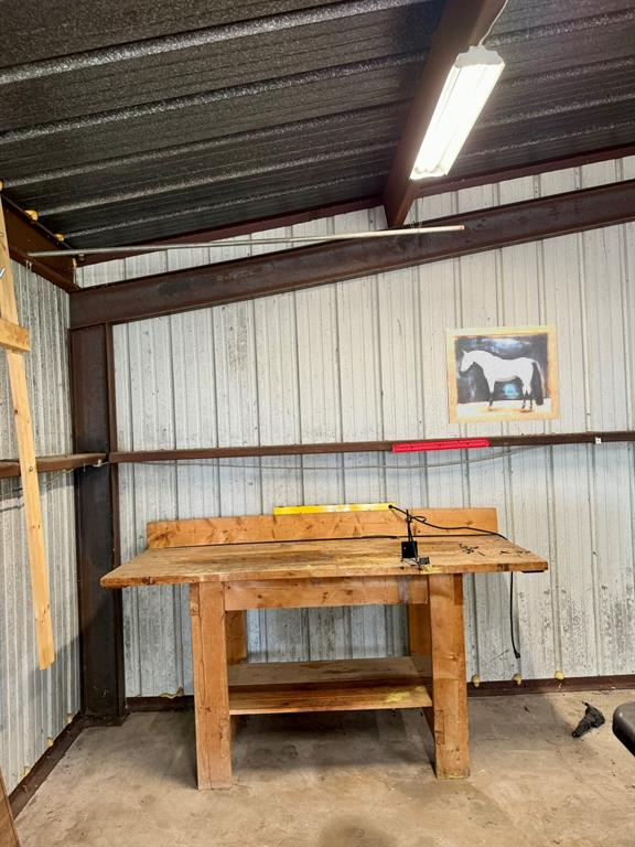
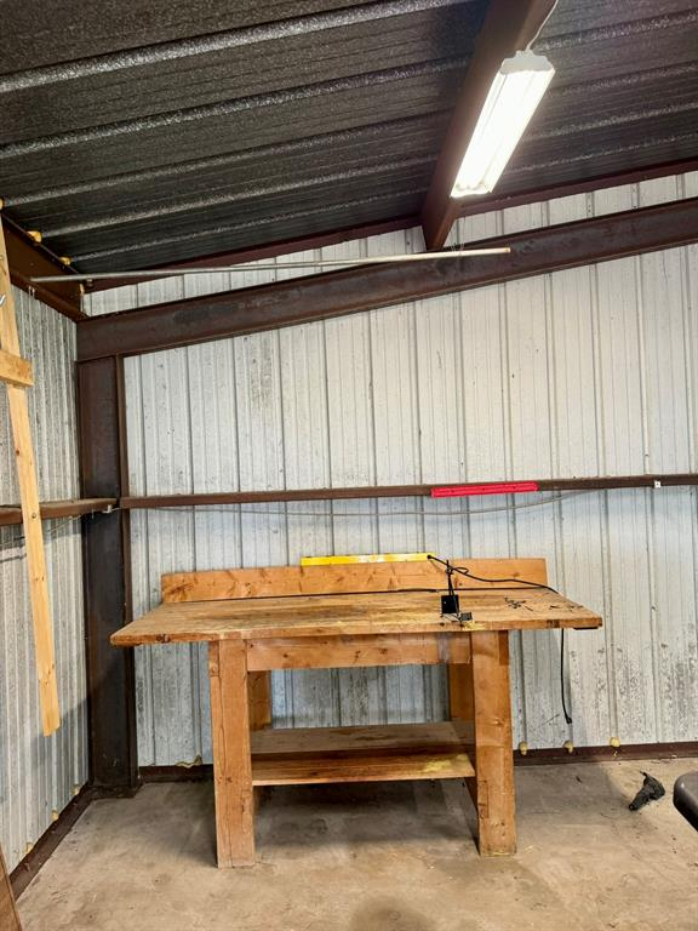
- wall art (502, 374)
